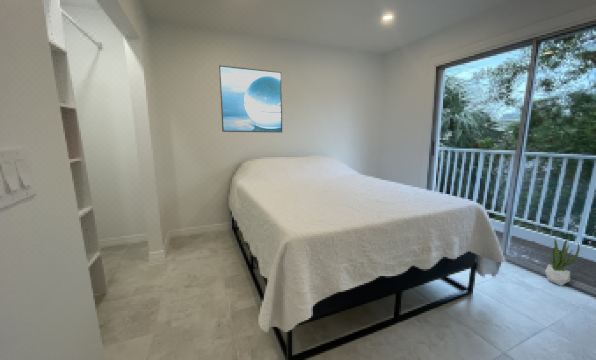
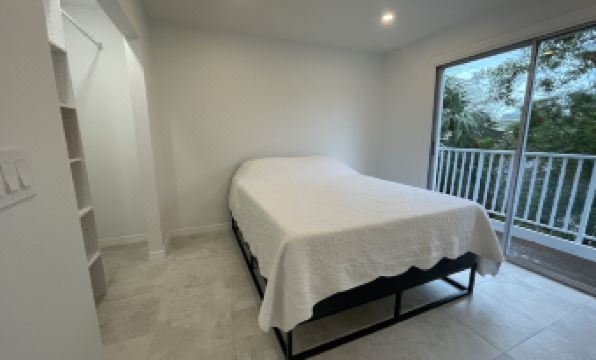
- potted plant (561, 261)
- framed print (252, 101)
